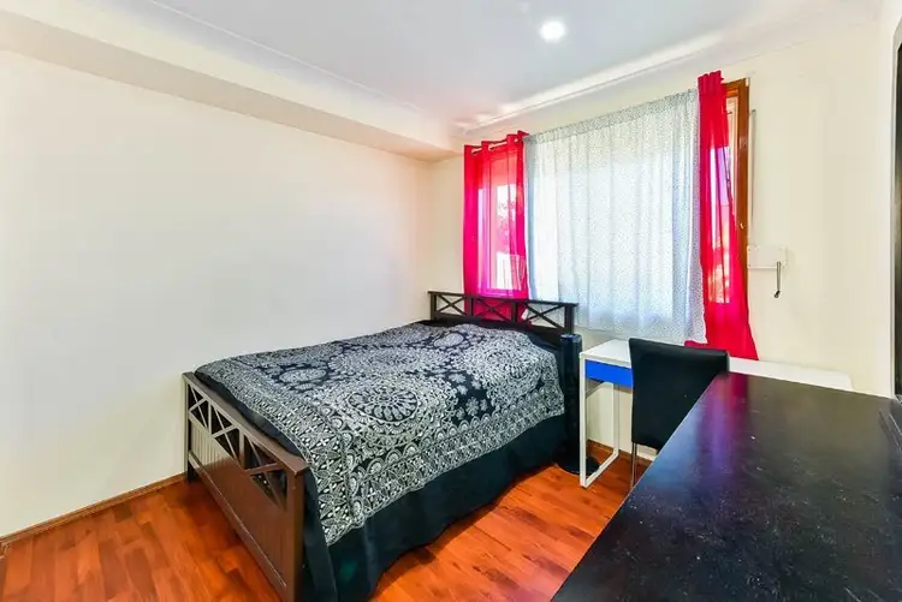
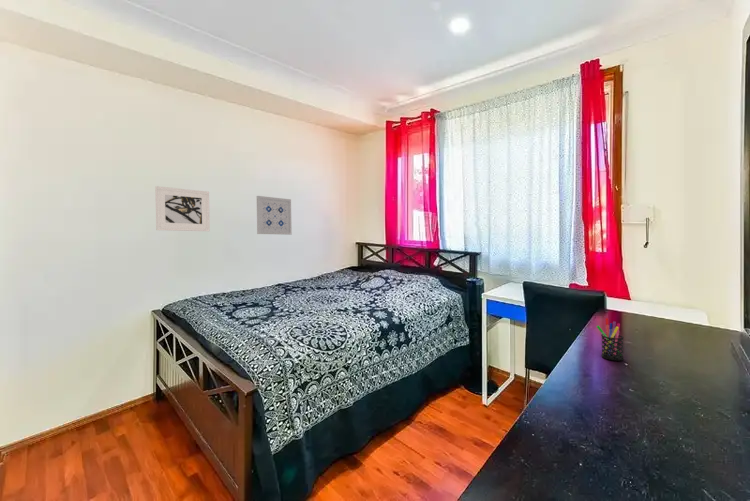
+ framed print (183, 209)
+ pen holder (609, 338)
+ wall art (274, 216)
